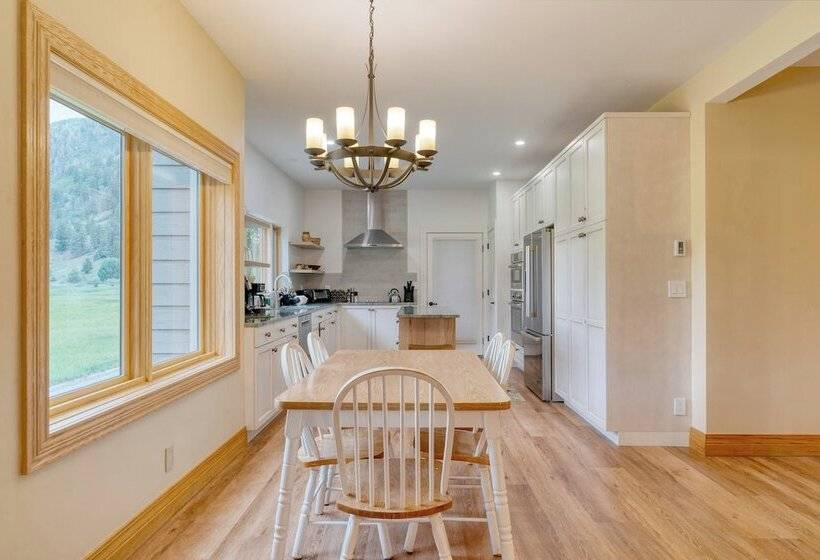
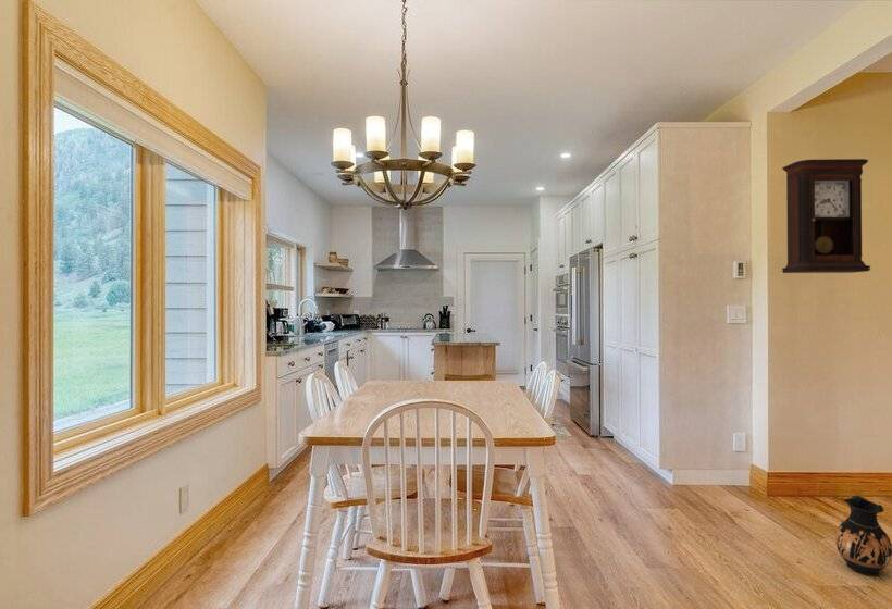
+ pendulum clock (827, 216)
+ ceramic jug (862, 534)
